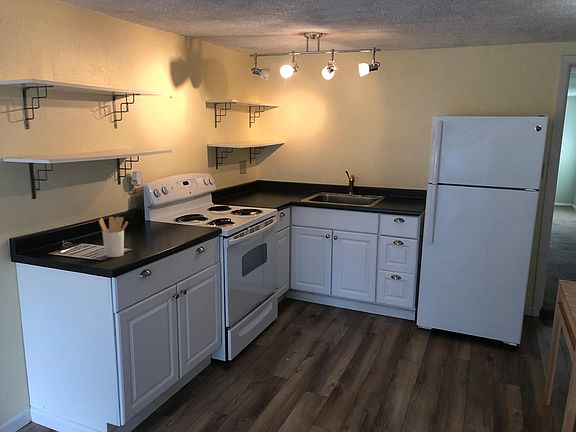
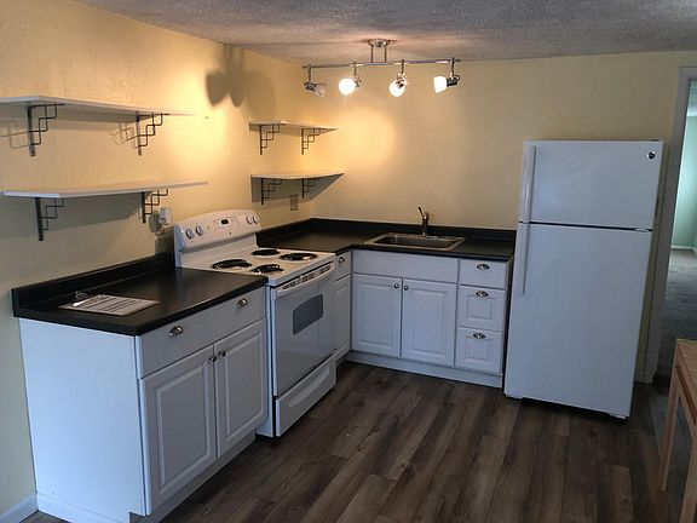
- utensil holder (114, 235)
